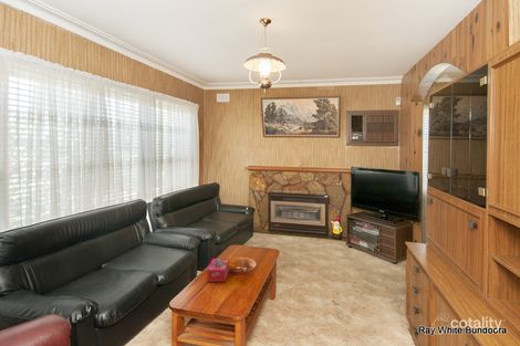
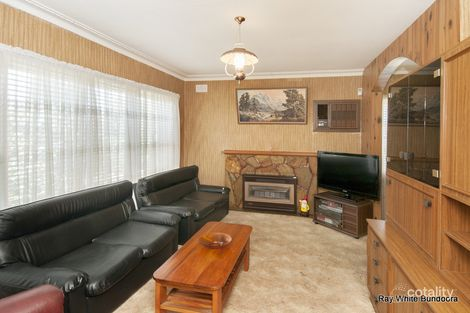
- tissue box (218, 269)
